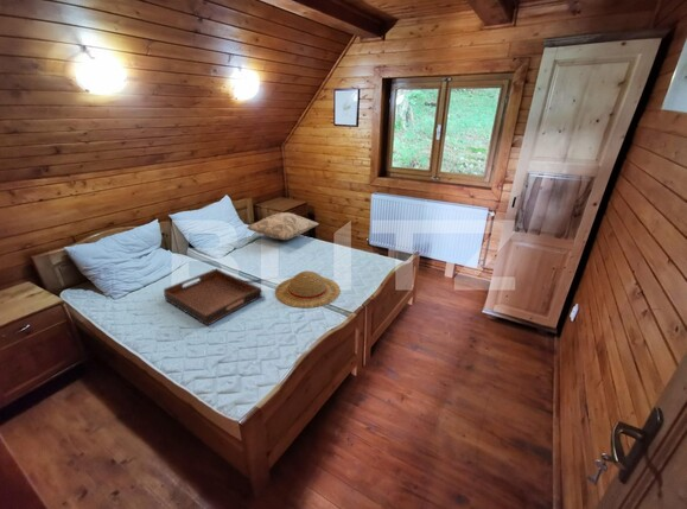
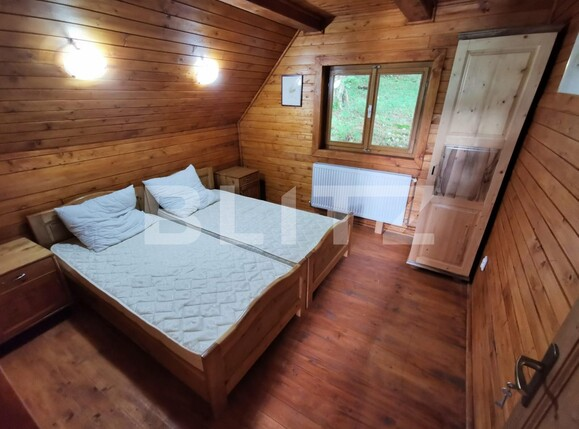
- decorative pillow (284, 225)
- serving tray (212, 293)
- straw hat (307, 281)
